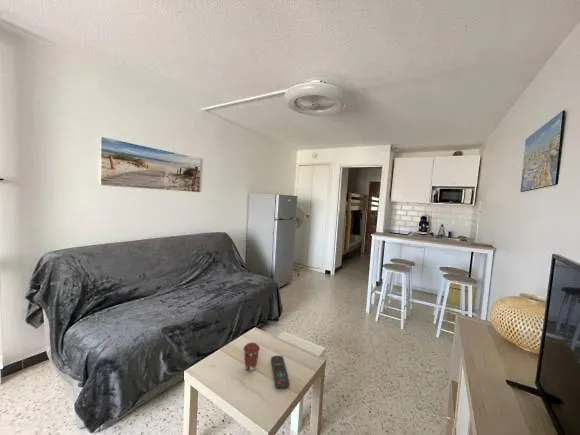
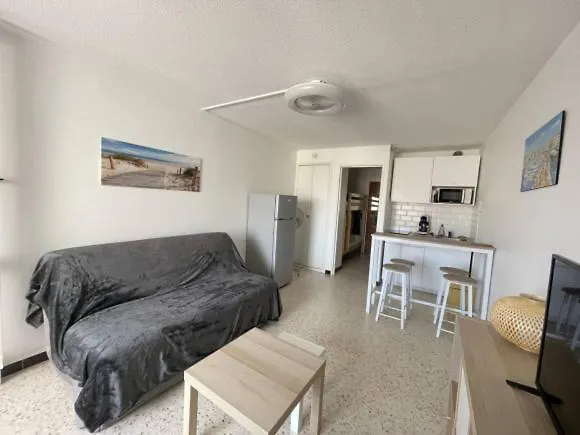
- remote control (279, 370)
- coffee cup (251, 357)
